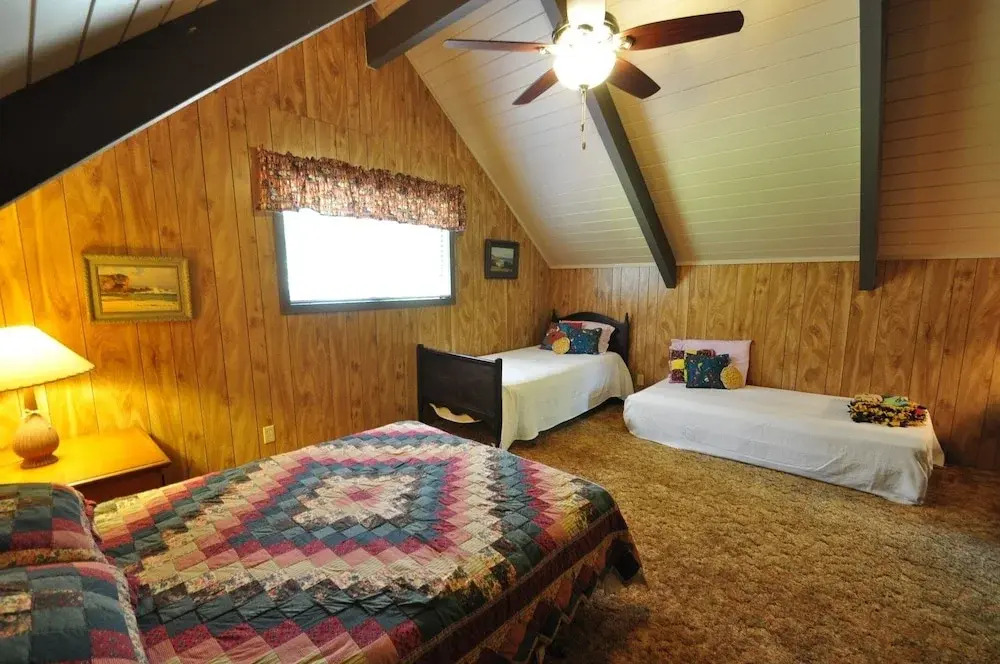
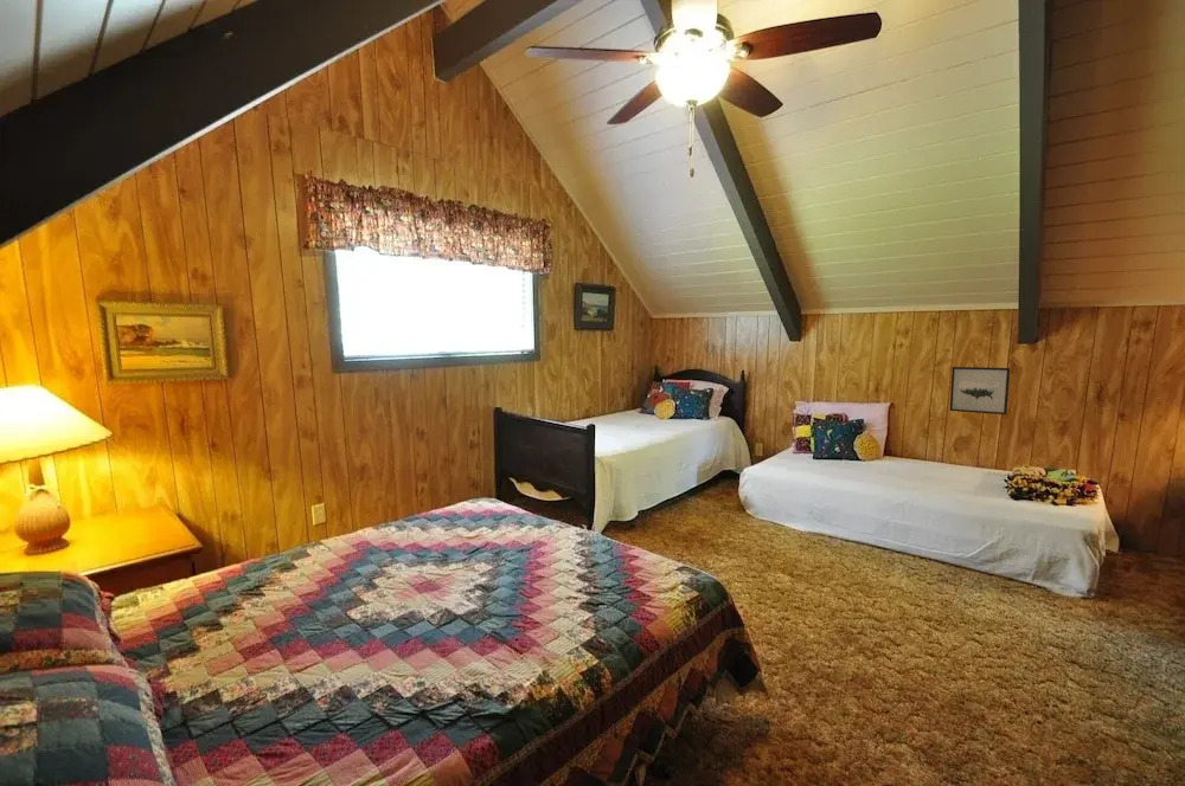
+ wall art (979, 389)
